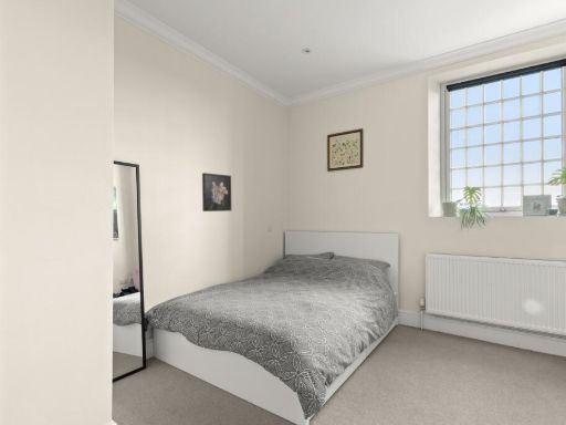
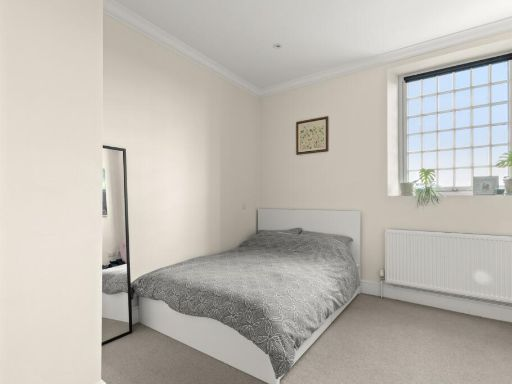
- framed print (217, 193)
